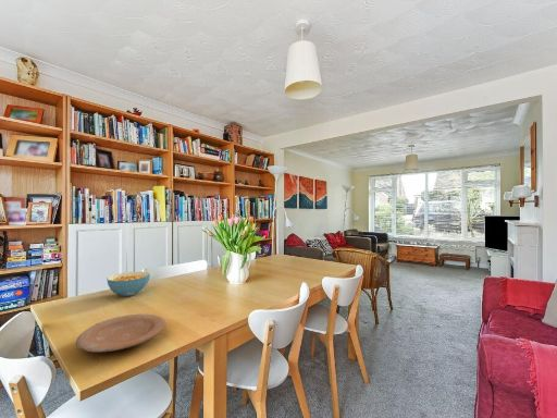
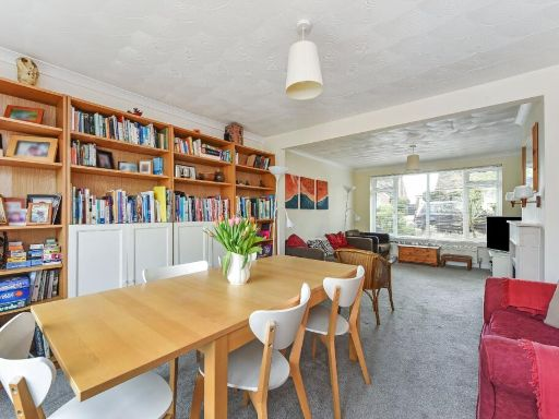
- cereal bowl (128, 285)
- plate (124, 334)
